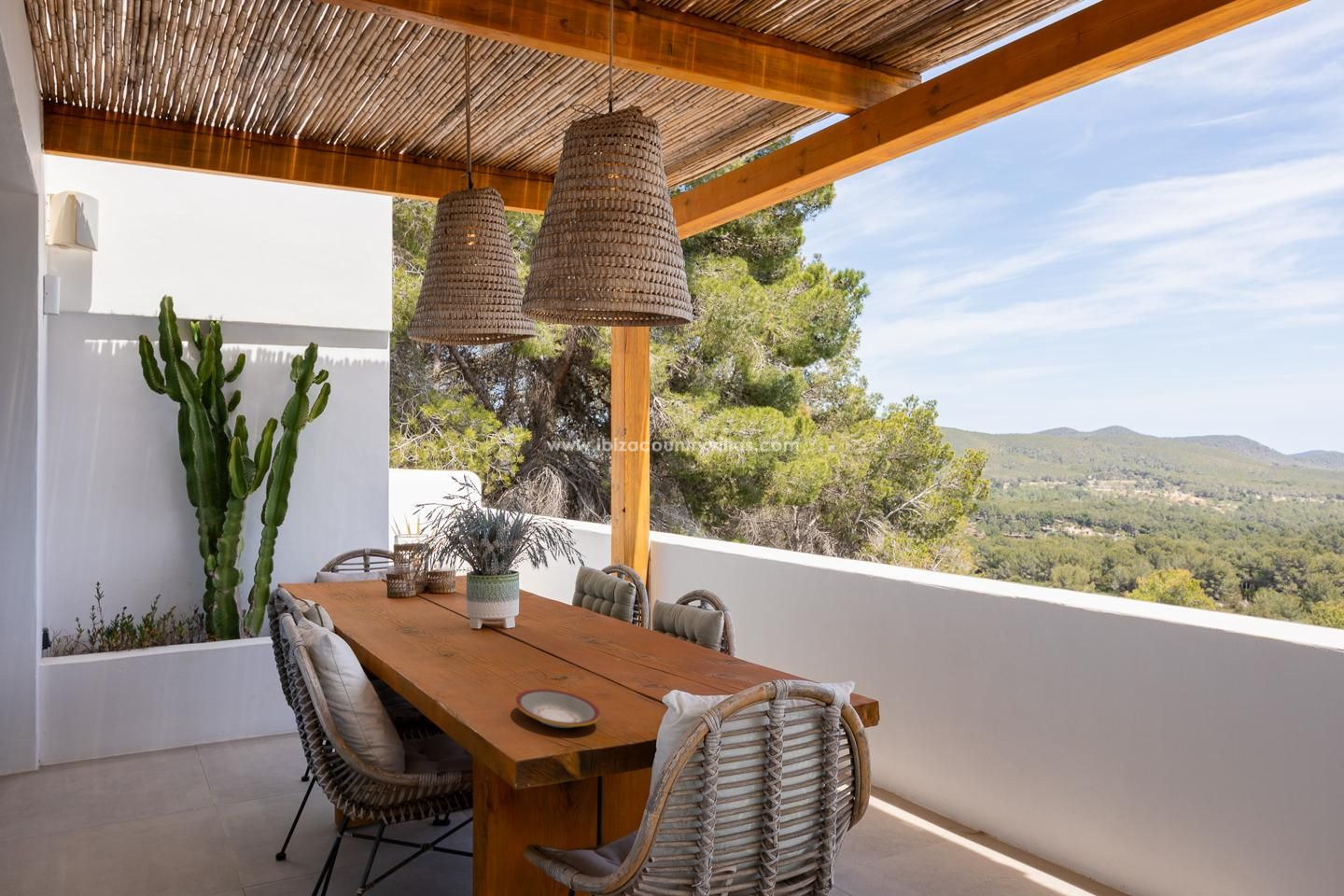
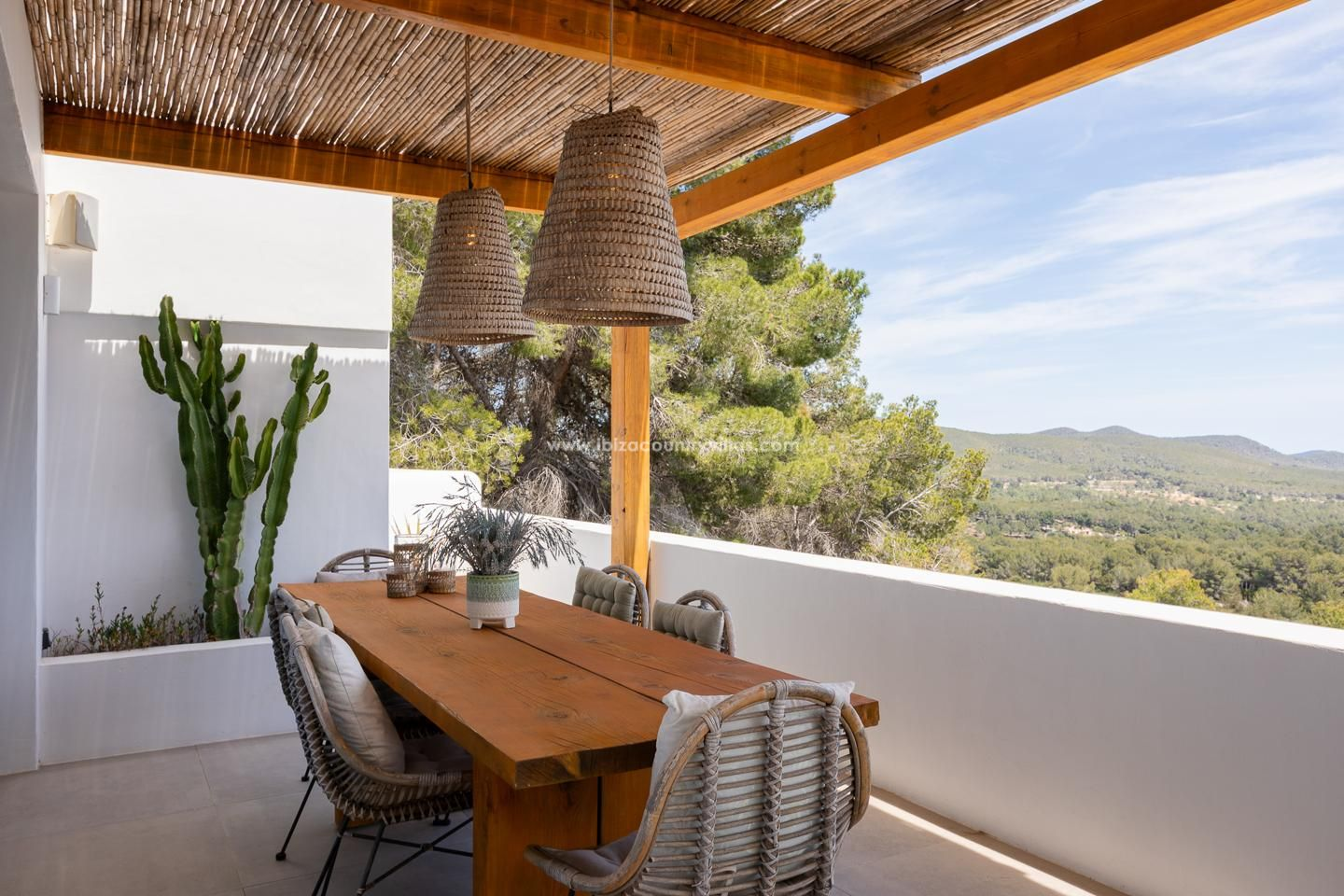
- plate (556, 711)
